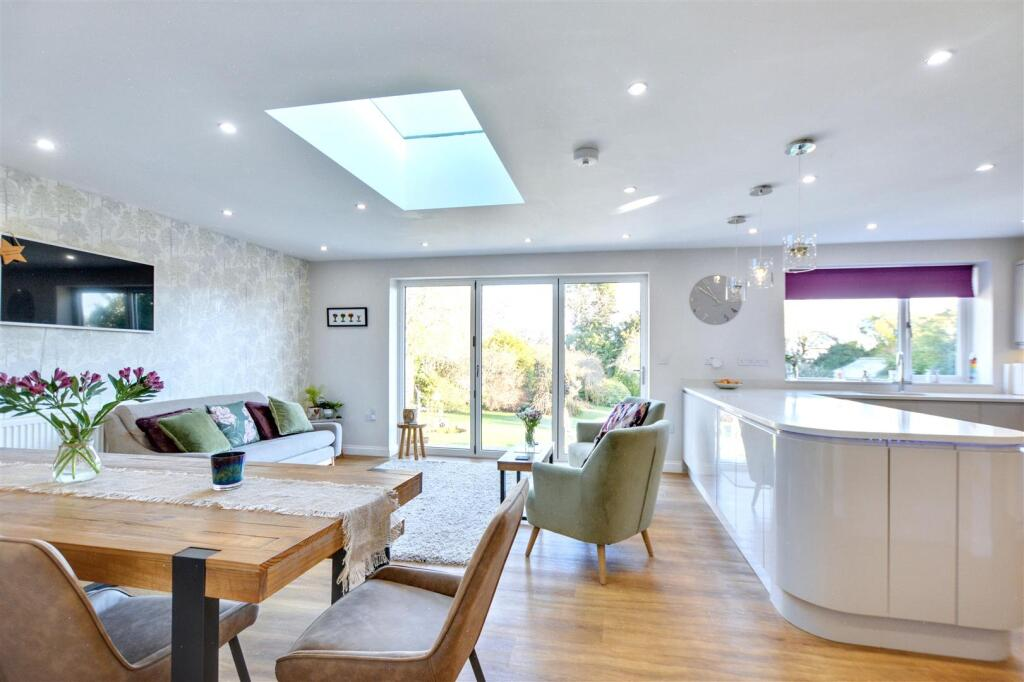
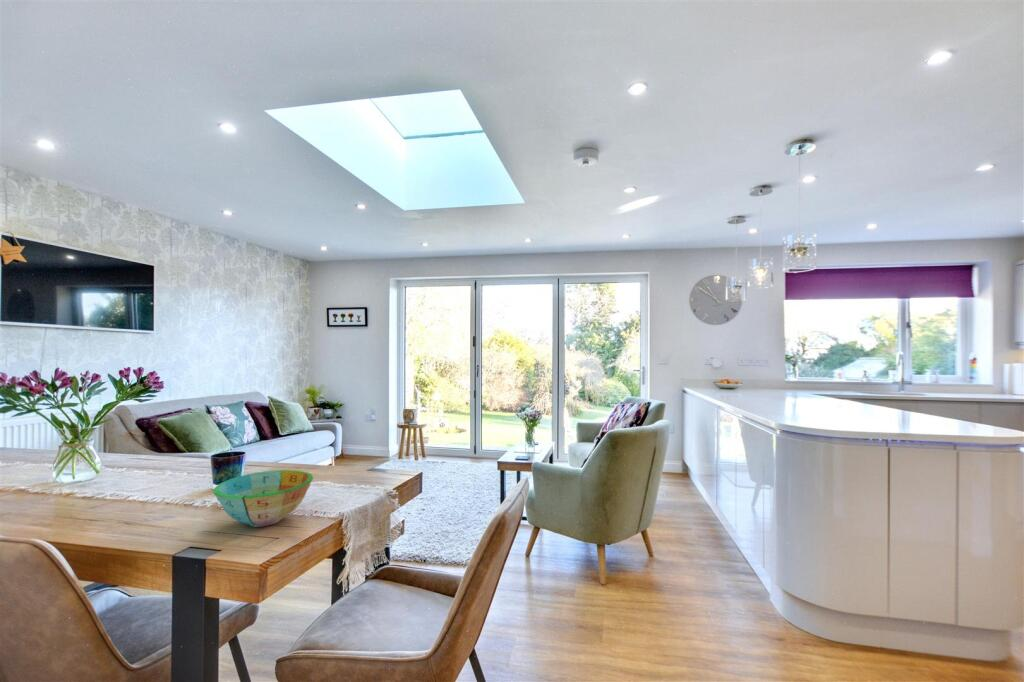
+ bowl (265, 501)
